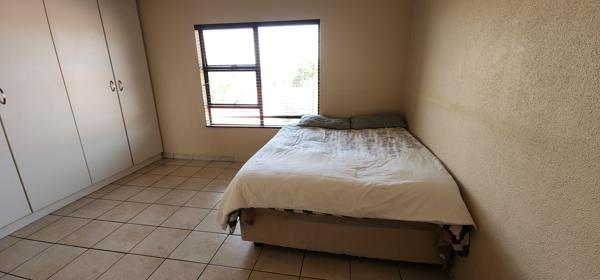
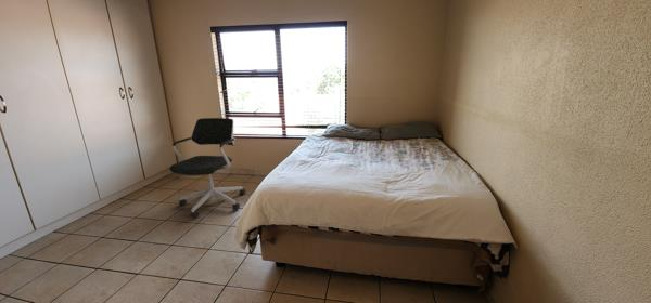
+ office chair (207, 164)
